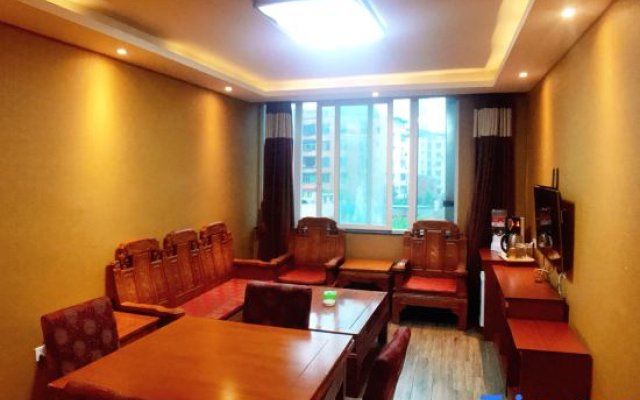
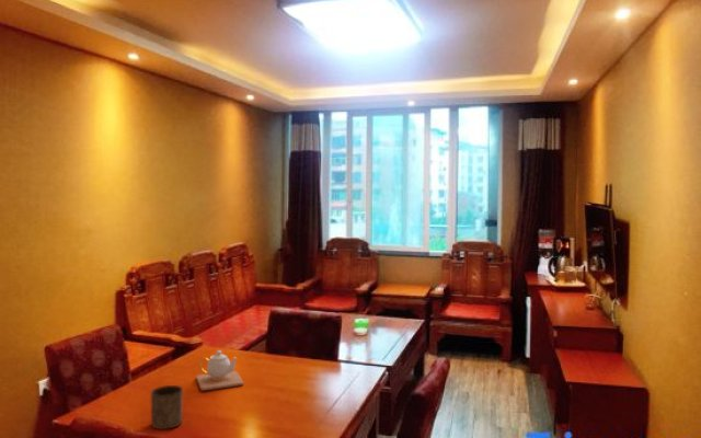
+ teapot (219, 366)
+ cup (166, 406)
